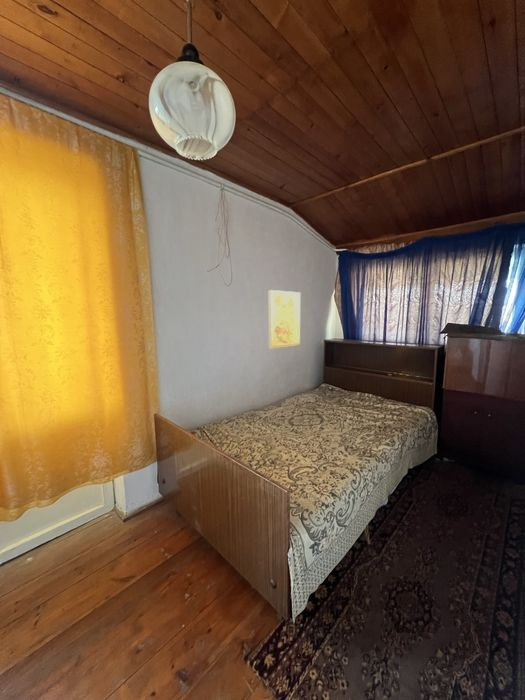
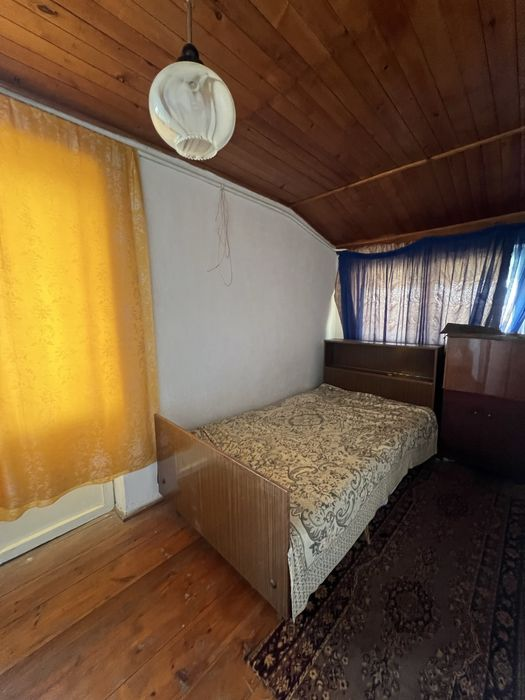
- wall art (285, 319)
